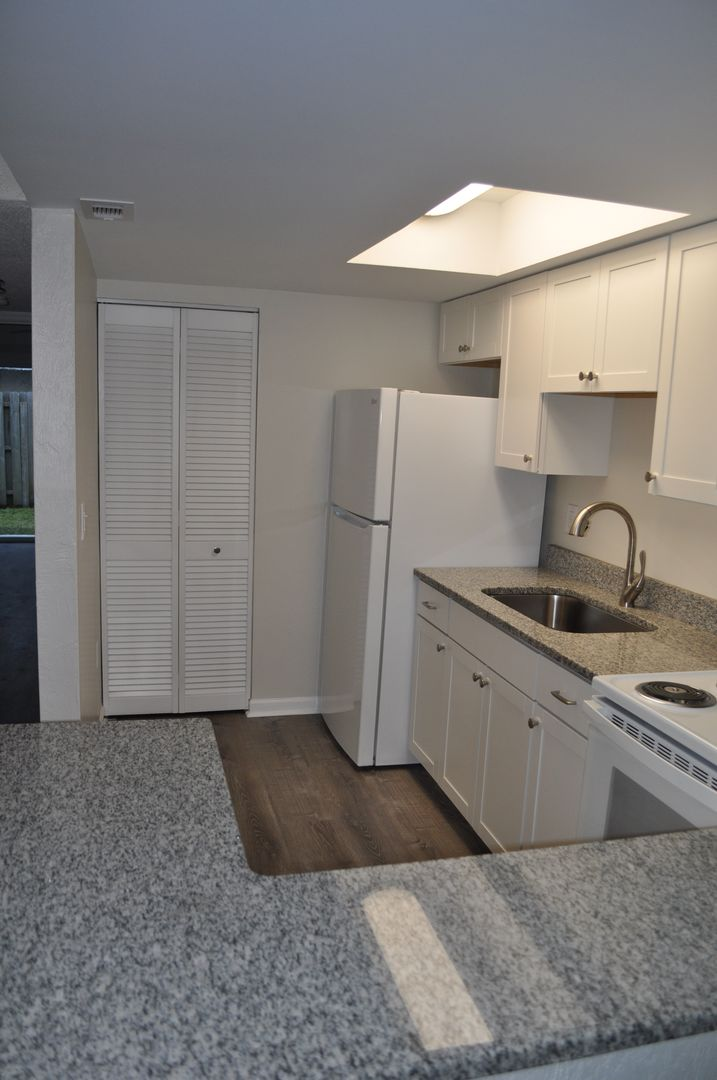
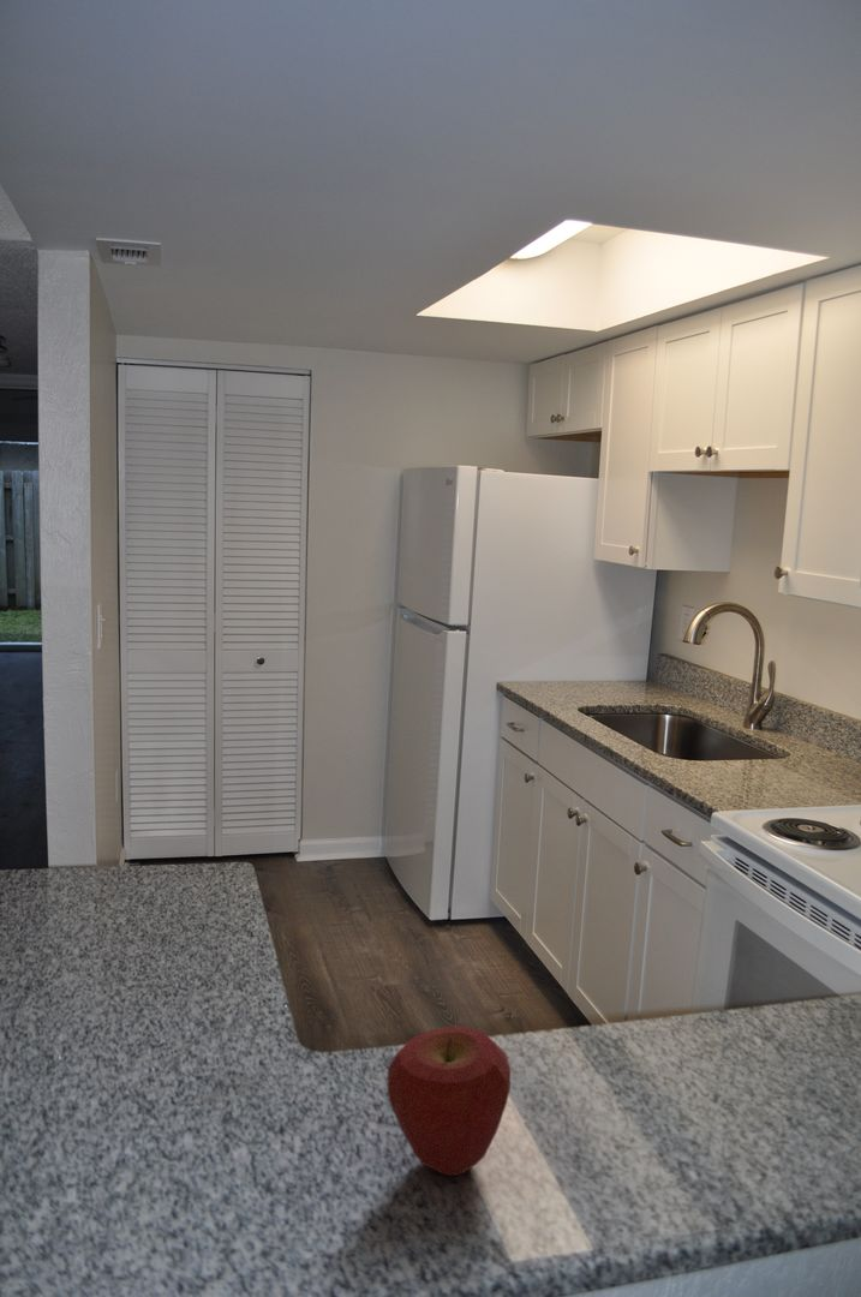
+ apple (448, 1099)
